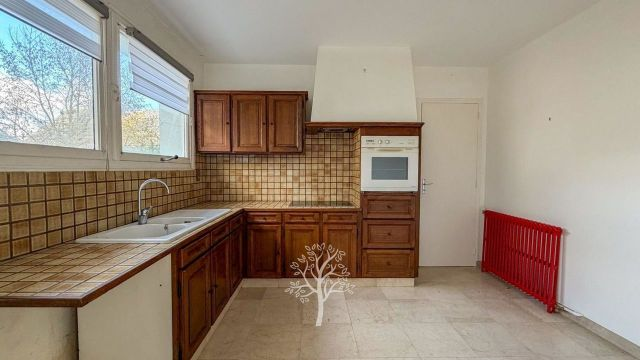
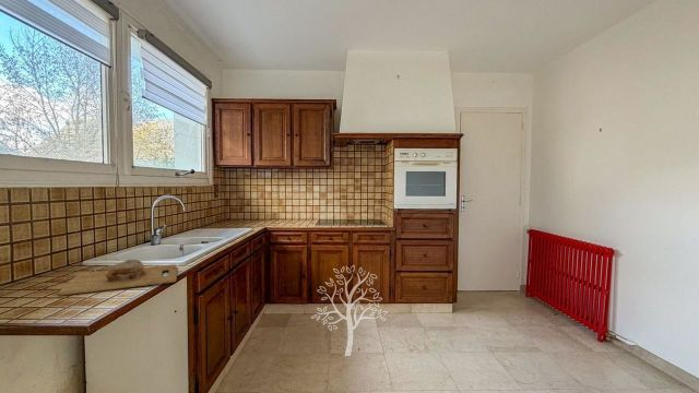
+ cutting board (126, 270)
